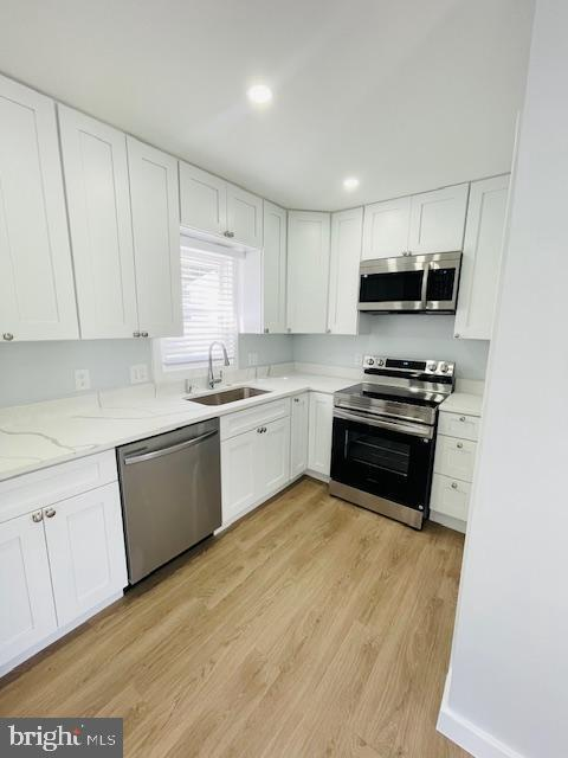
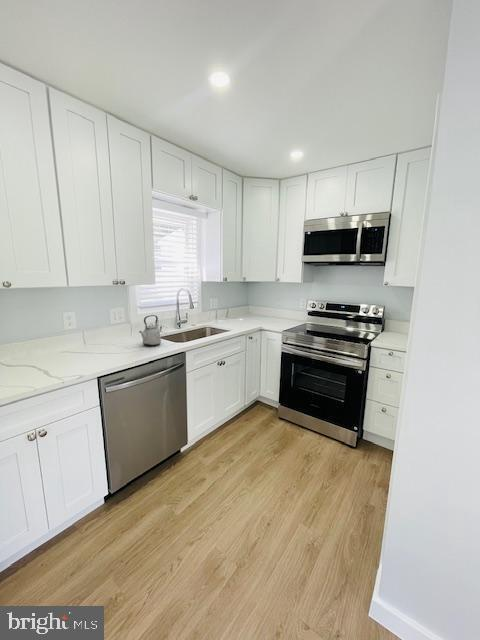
+ kettle (148, 330)
